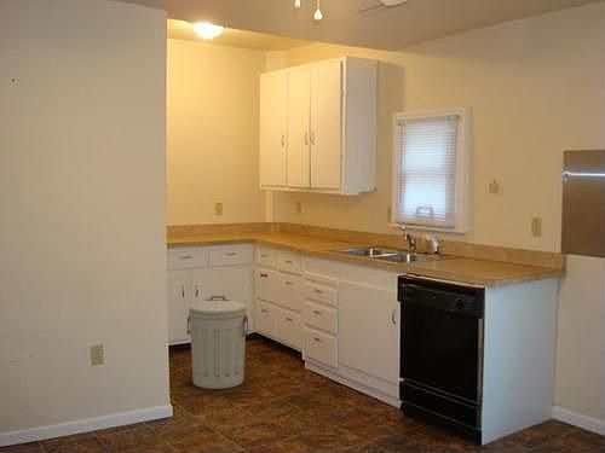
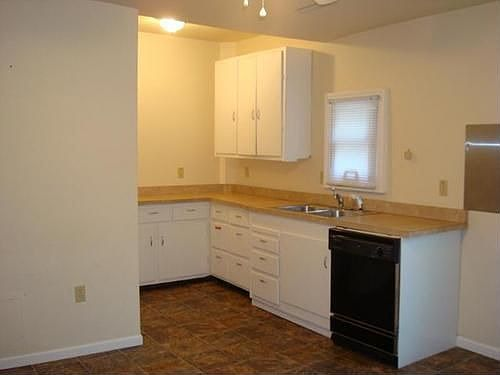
- trash can (218, 338)
